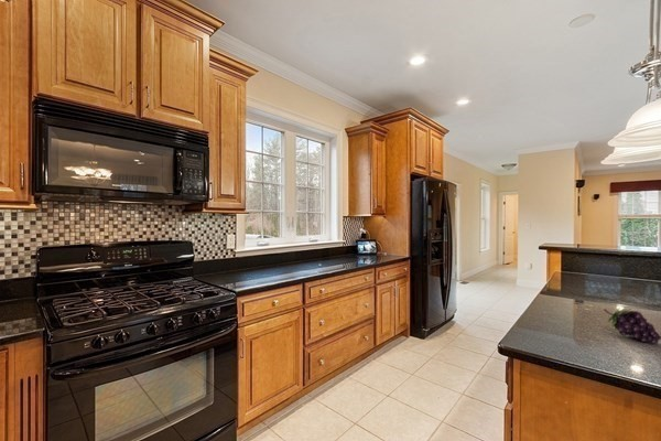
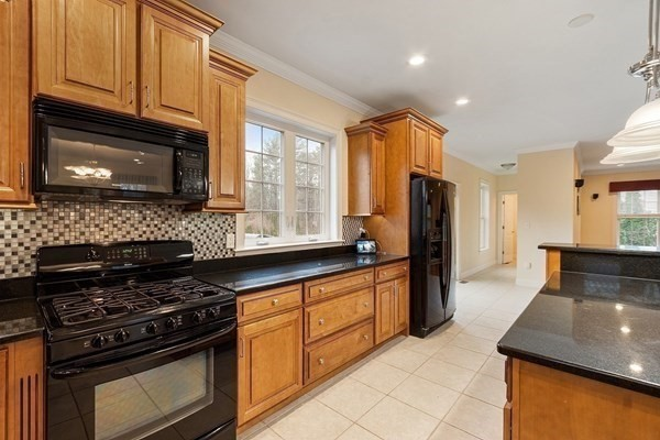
- fruit (630, 321)
